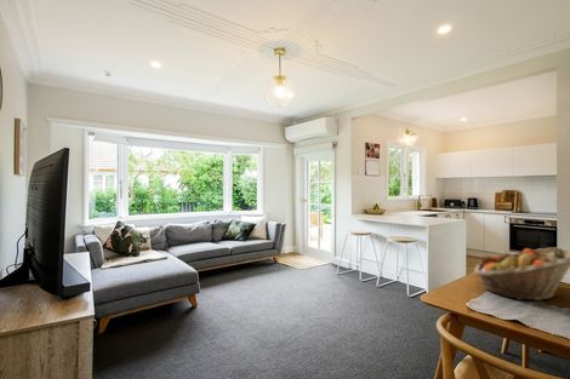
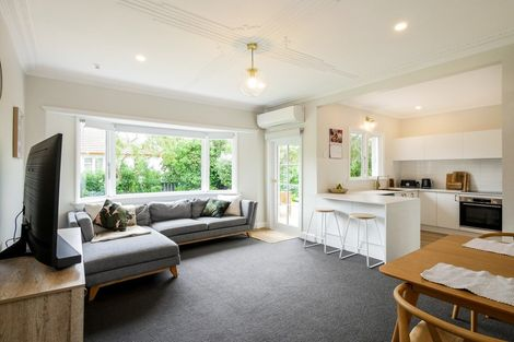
- fruit basket (521, 269)
